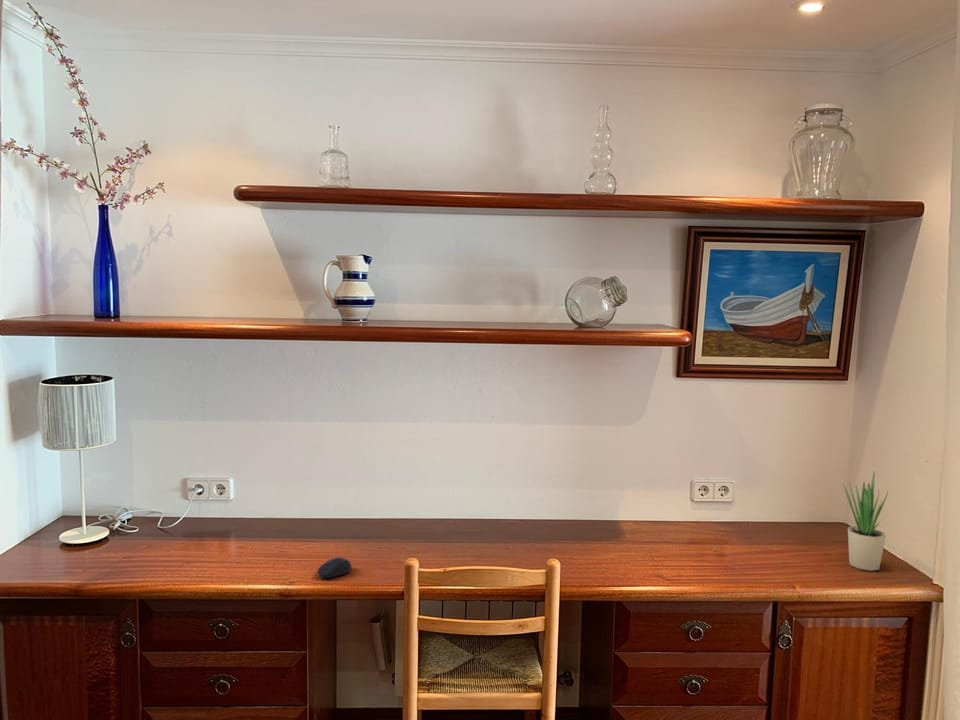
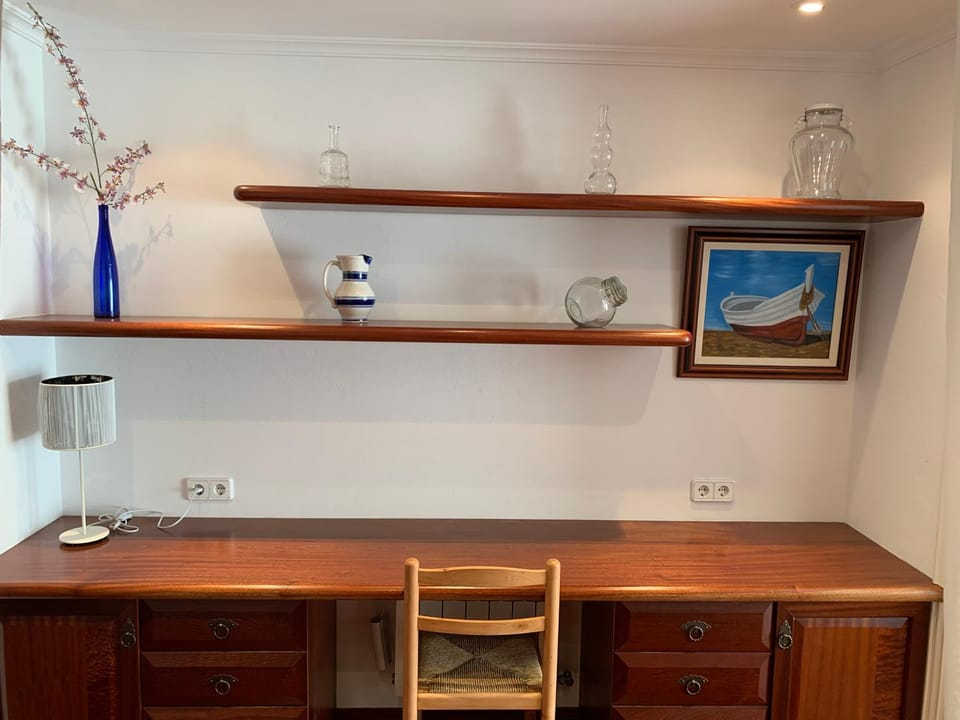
- computer mouse (334, 565)
- potted plant (863, 517)
